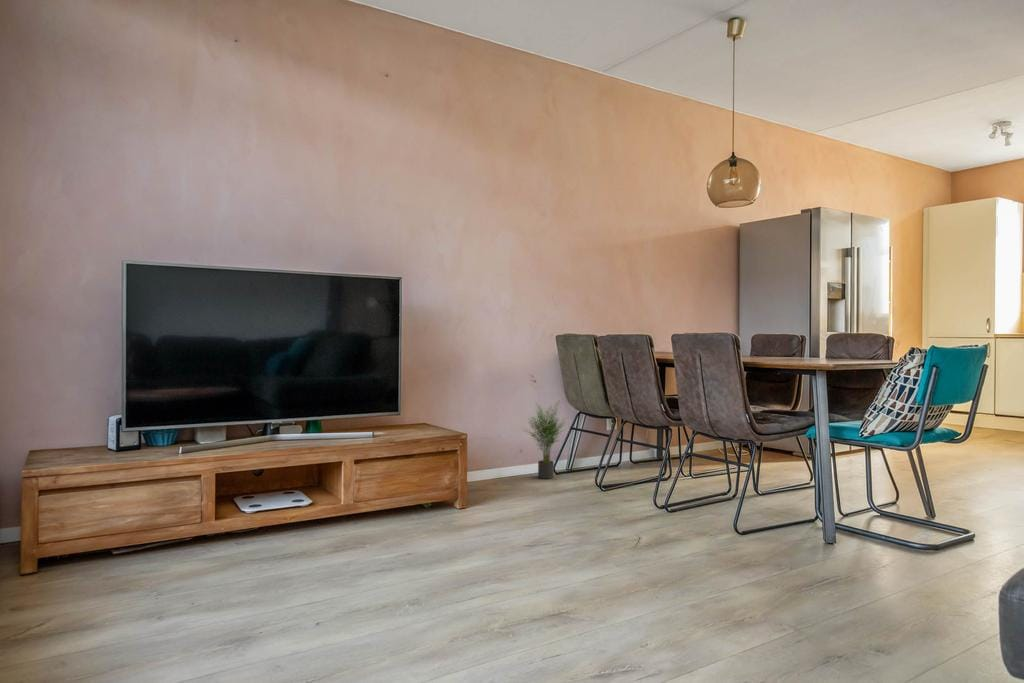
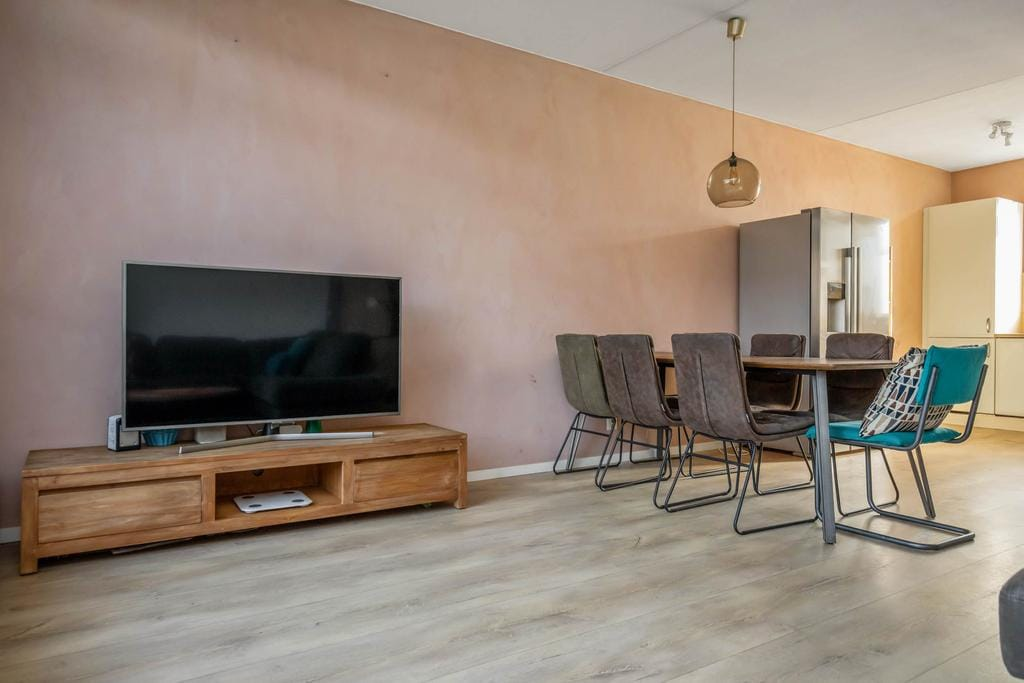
- potted plant (543, 438)
